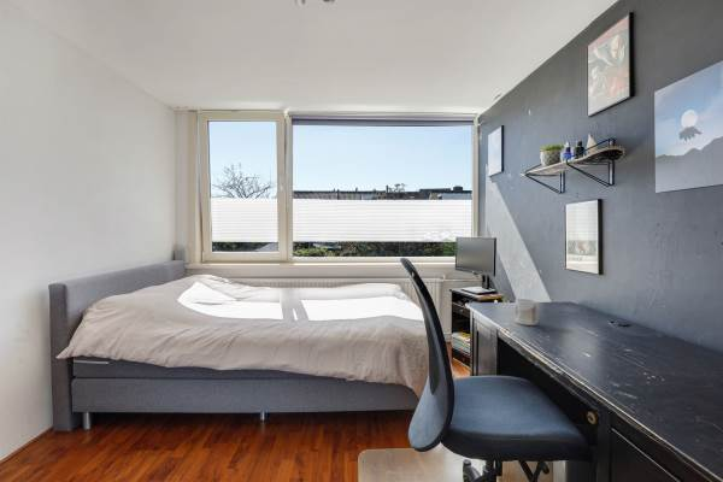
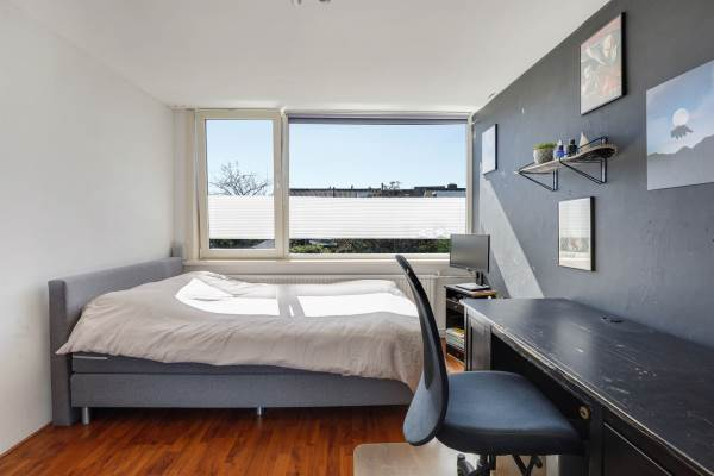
- mug (525, 311)
